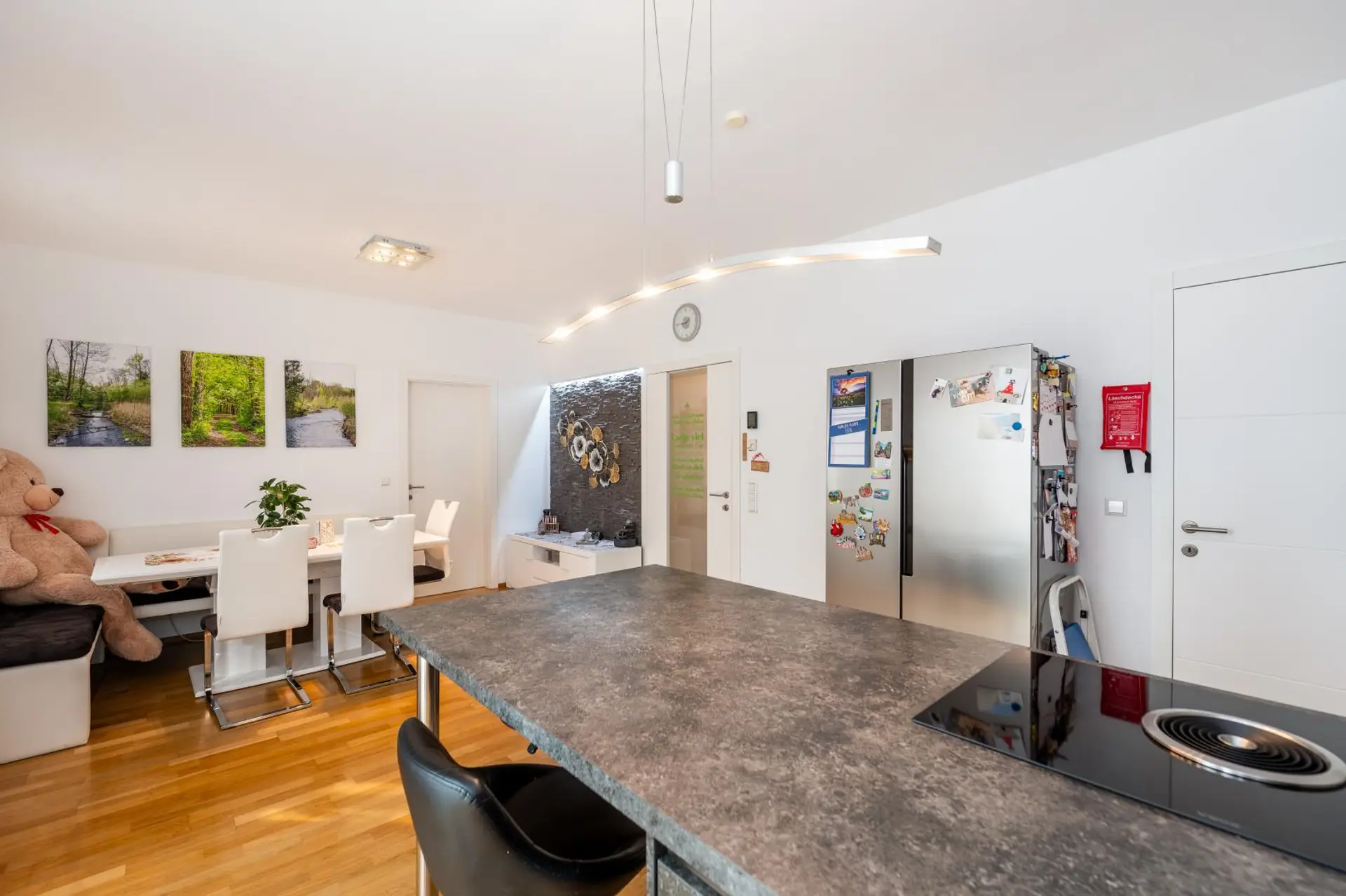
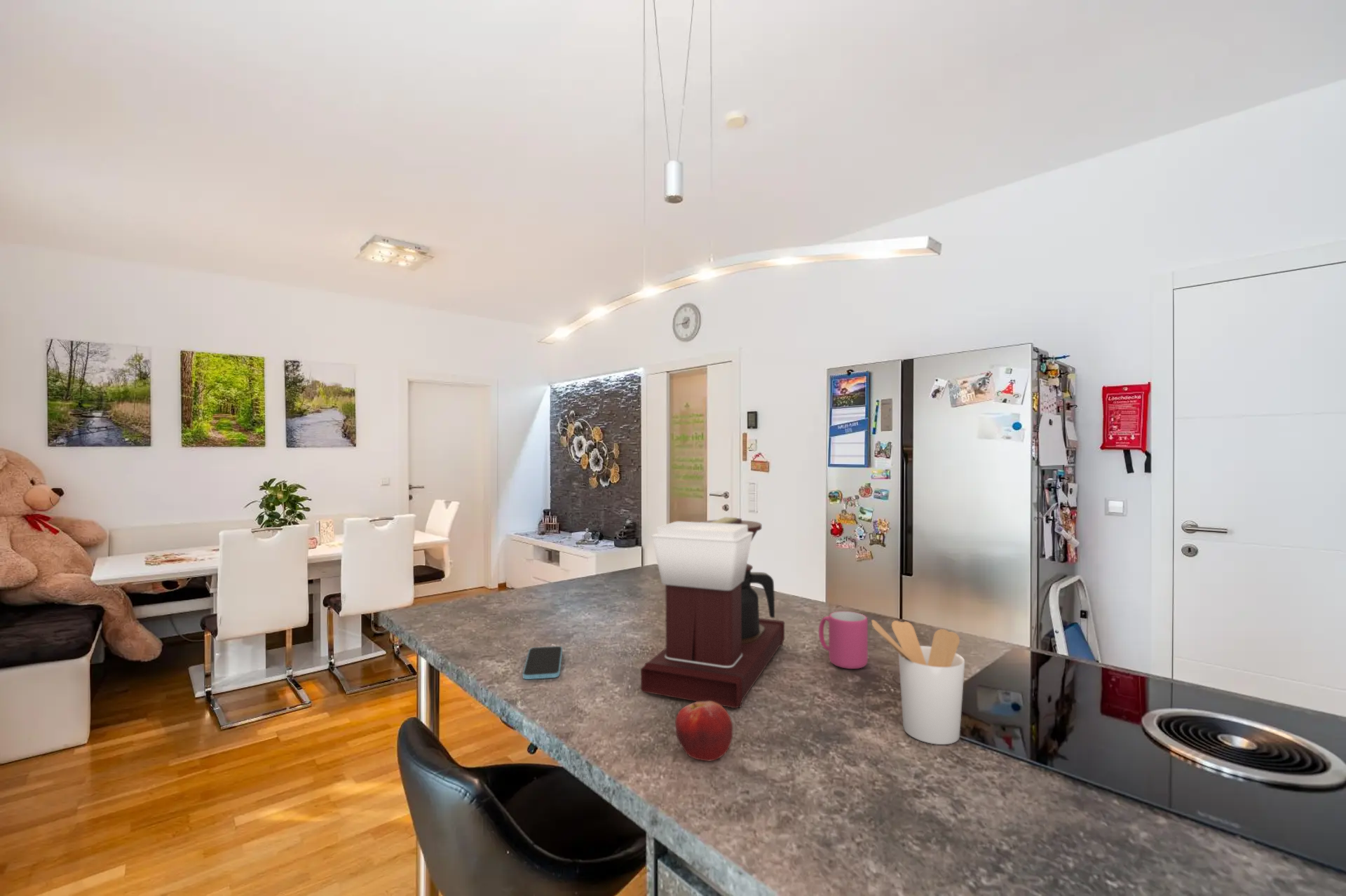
+ fruit (704, 728)
+ mug (841, 638)
+ utensil holder (915, 675)
+ coffee maker (721, 592)
+ smartphone (543, 661)
